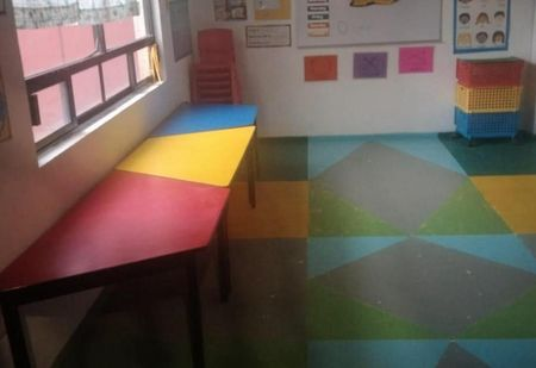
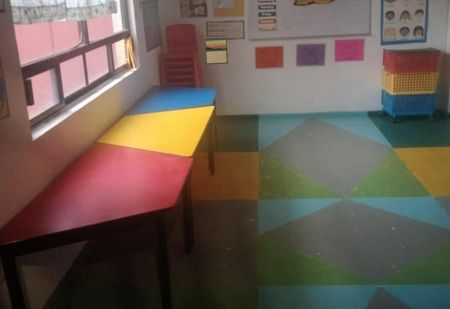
+ calendar (216, 50)
